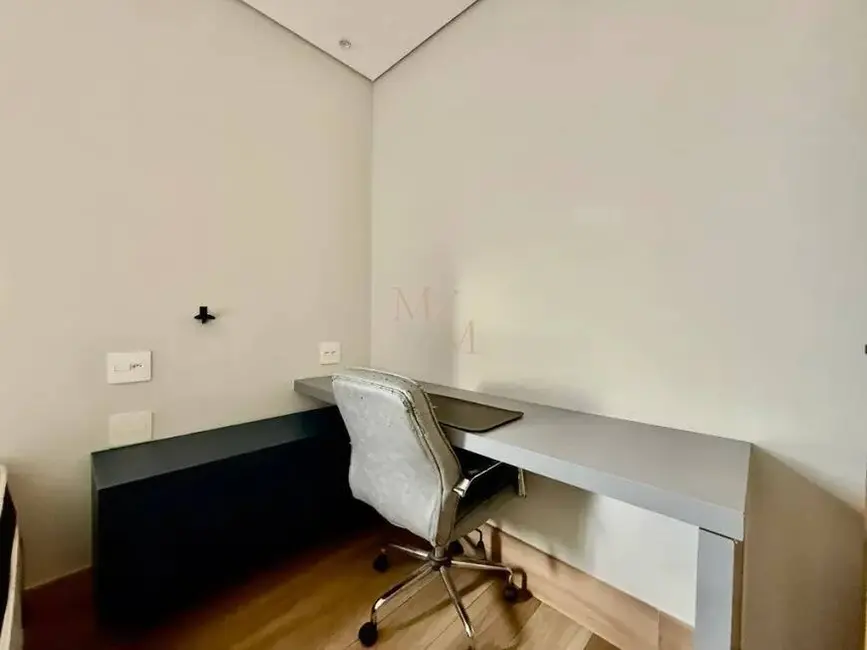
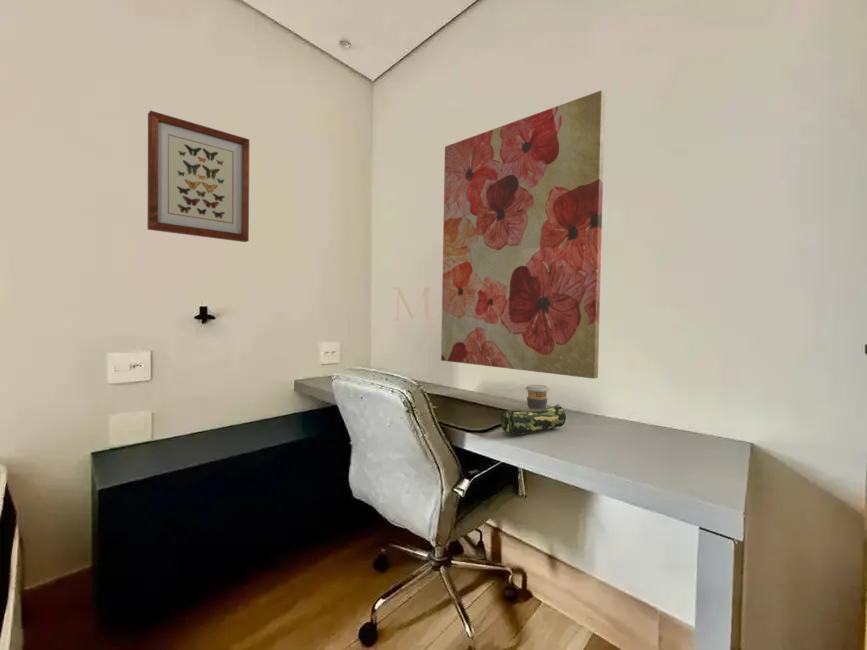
+ pencil case (534, 419)
+ wall art (511, 246)
+ coffee cup (536, 401)
+ wall art (201, 181)
